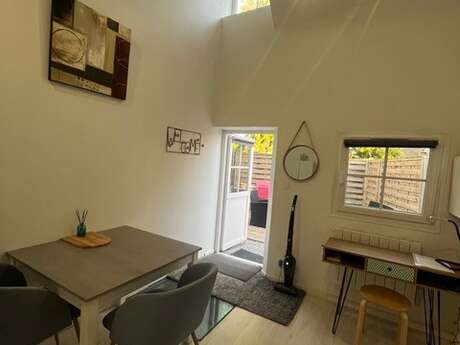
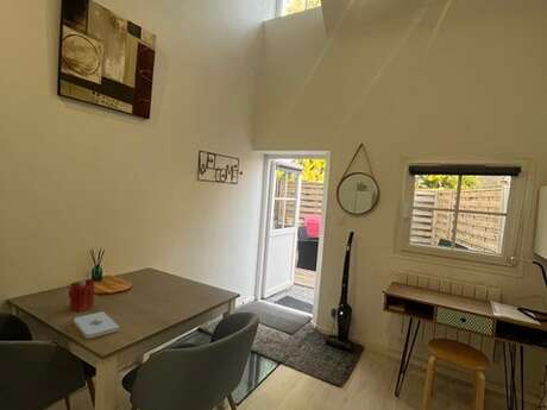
+ candle (82, 292)
+ notepad (95, 323)
